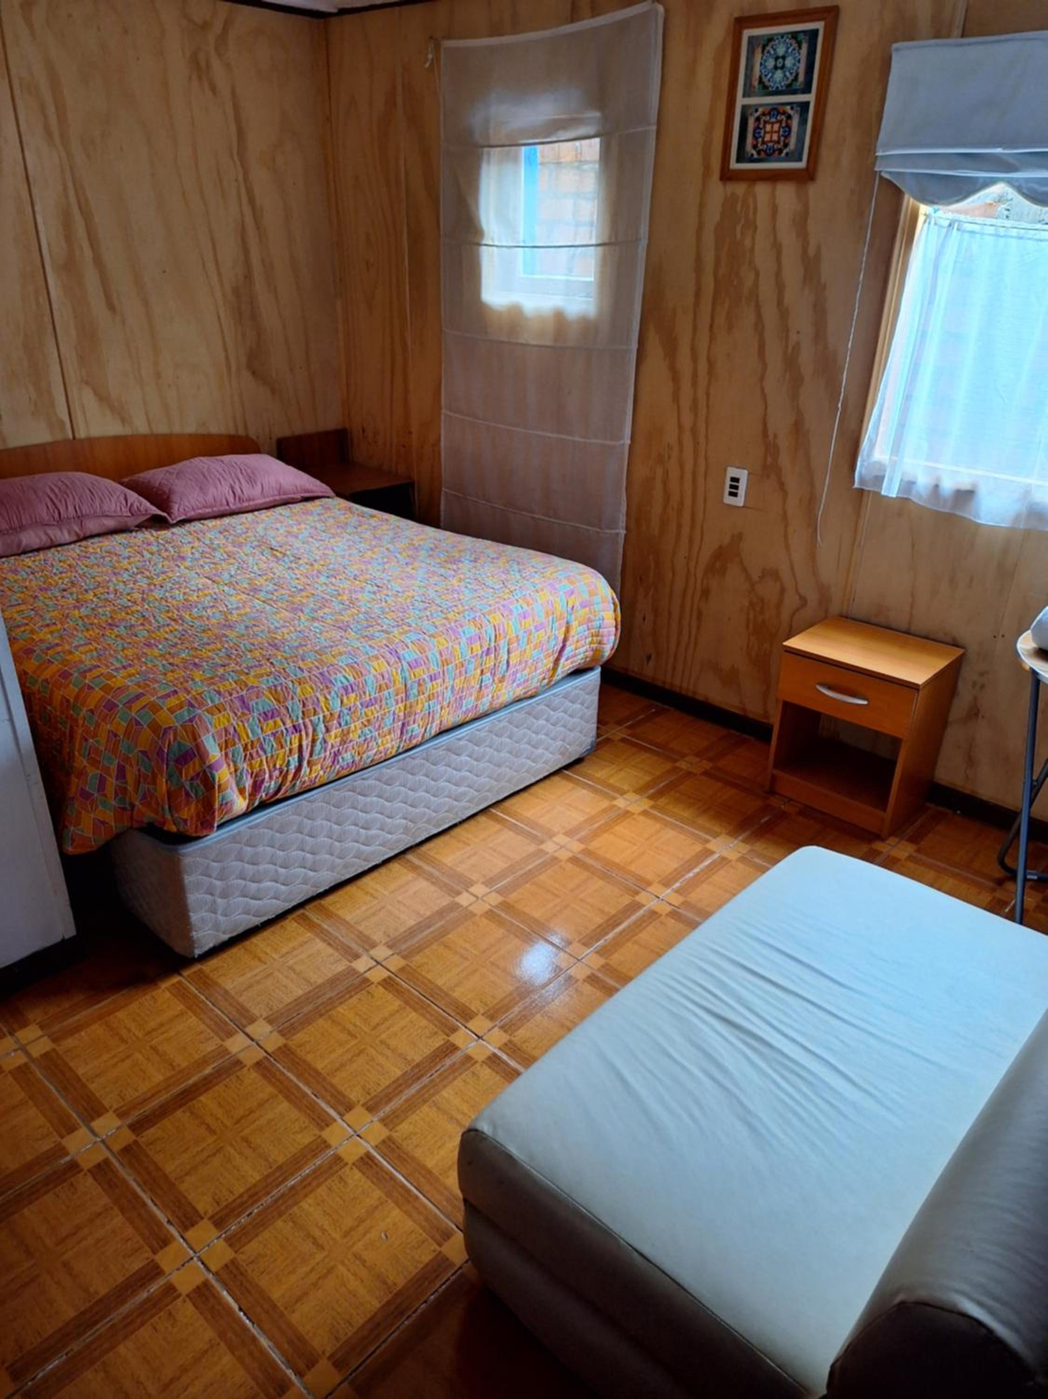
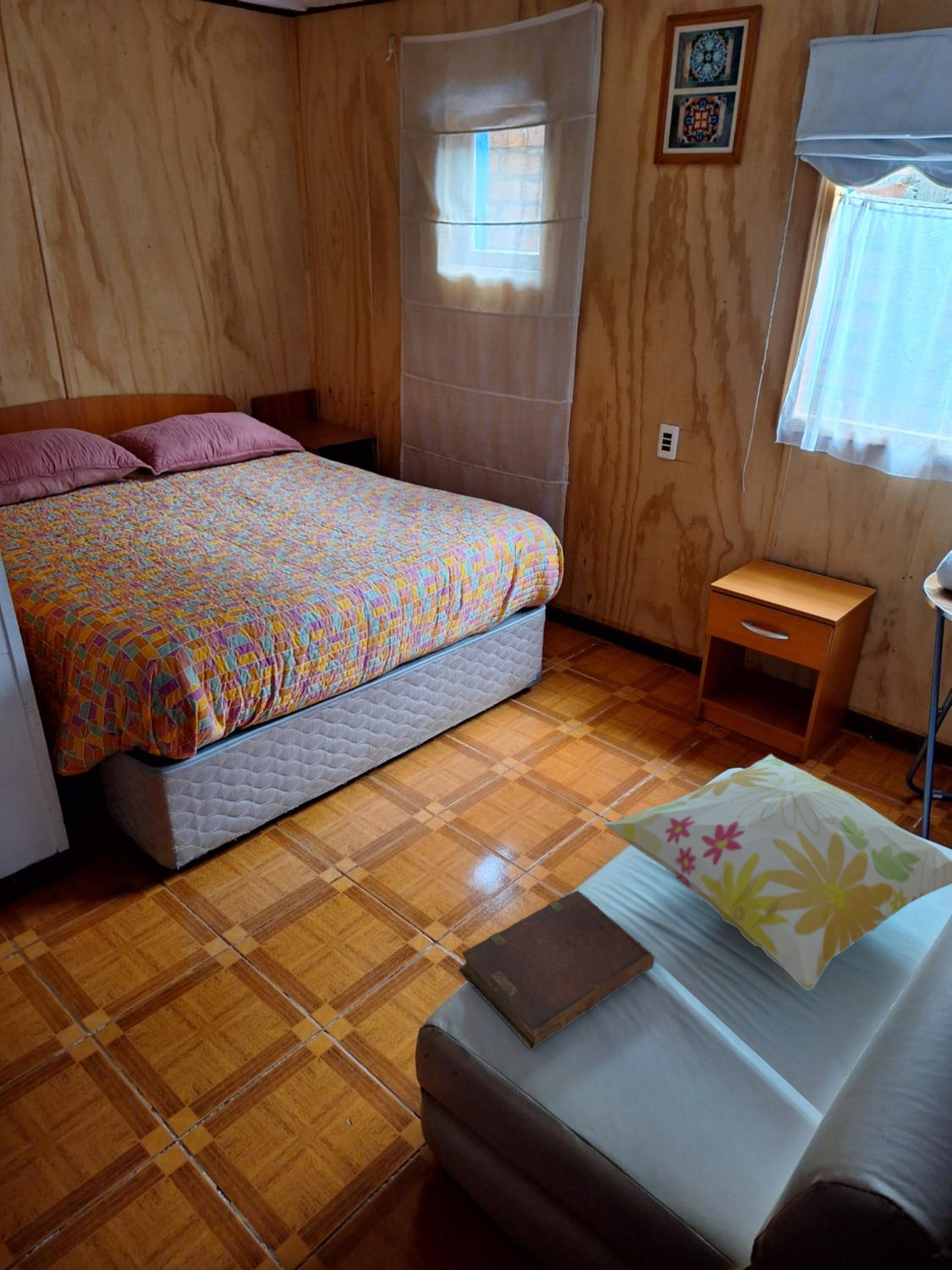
+ decorative pillow (785, 849)
+ diary (556, 962)
